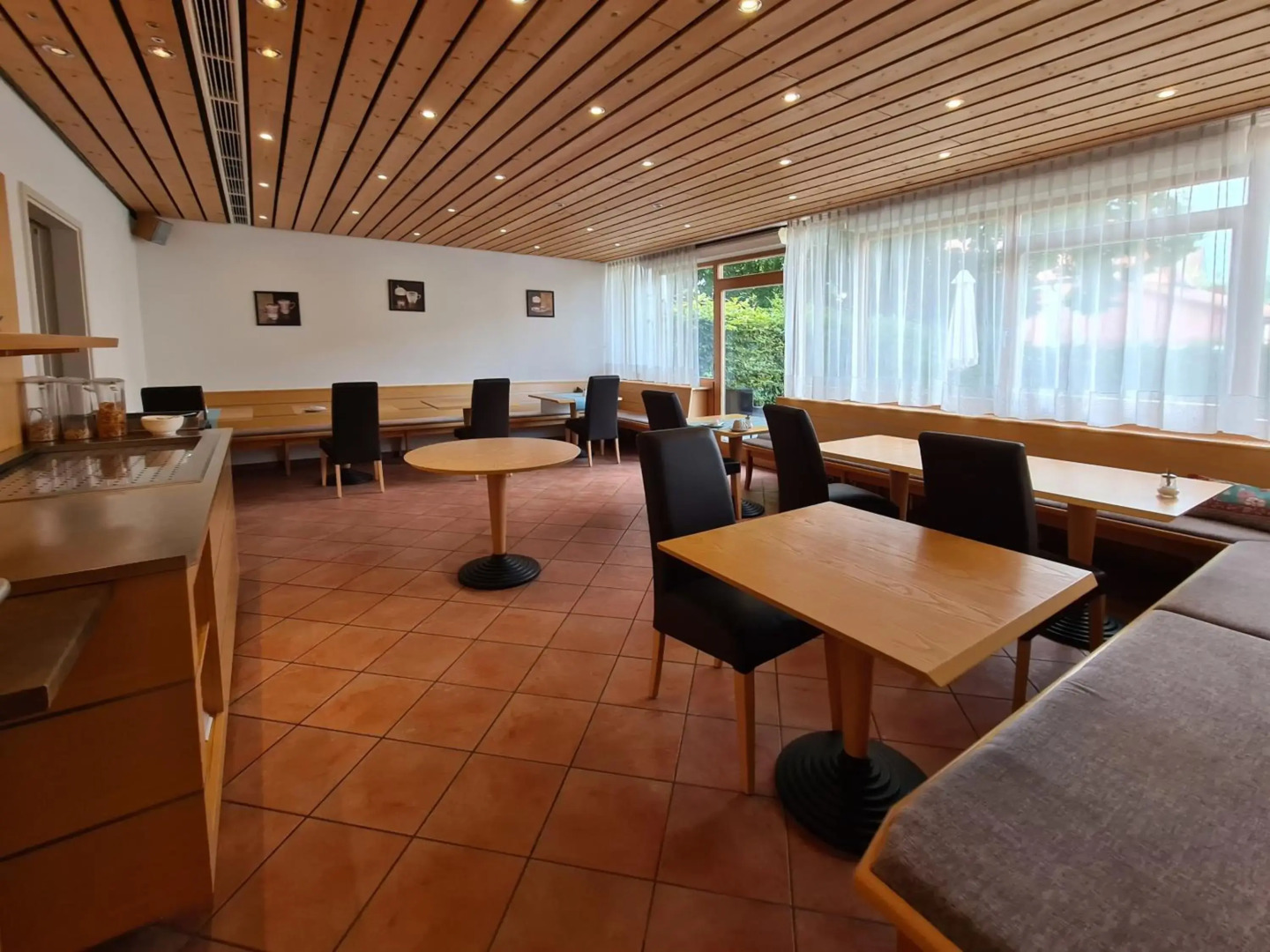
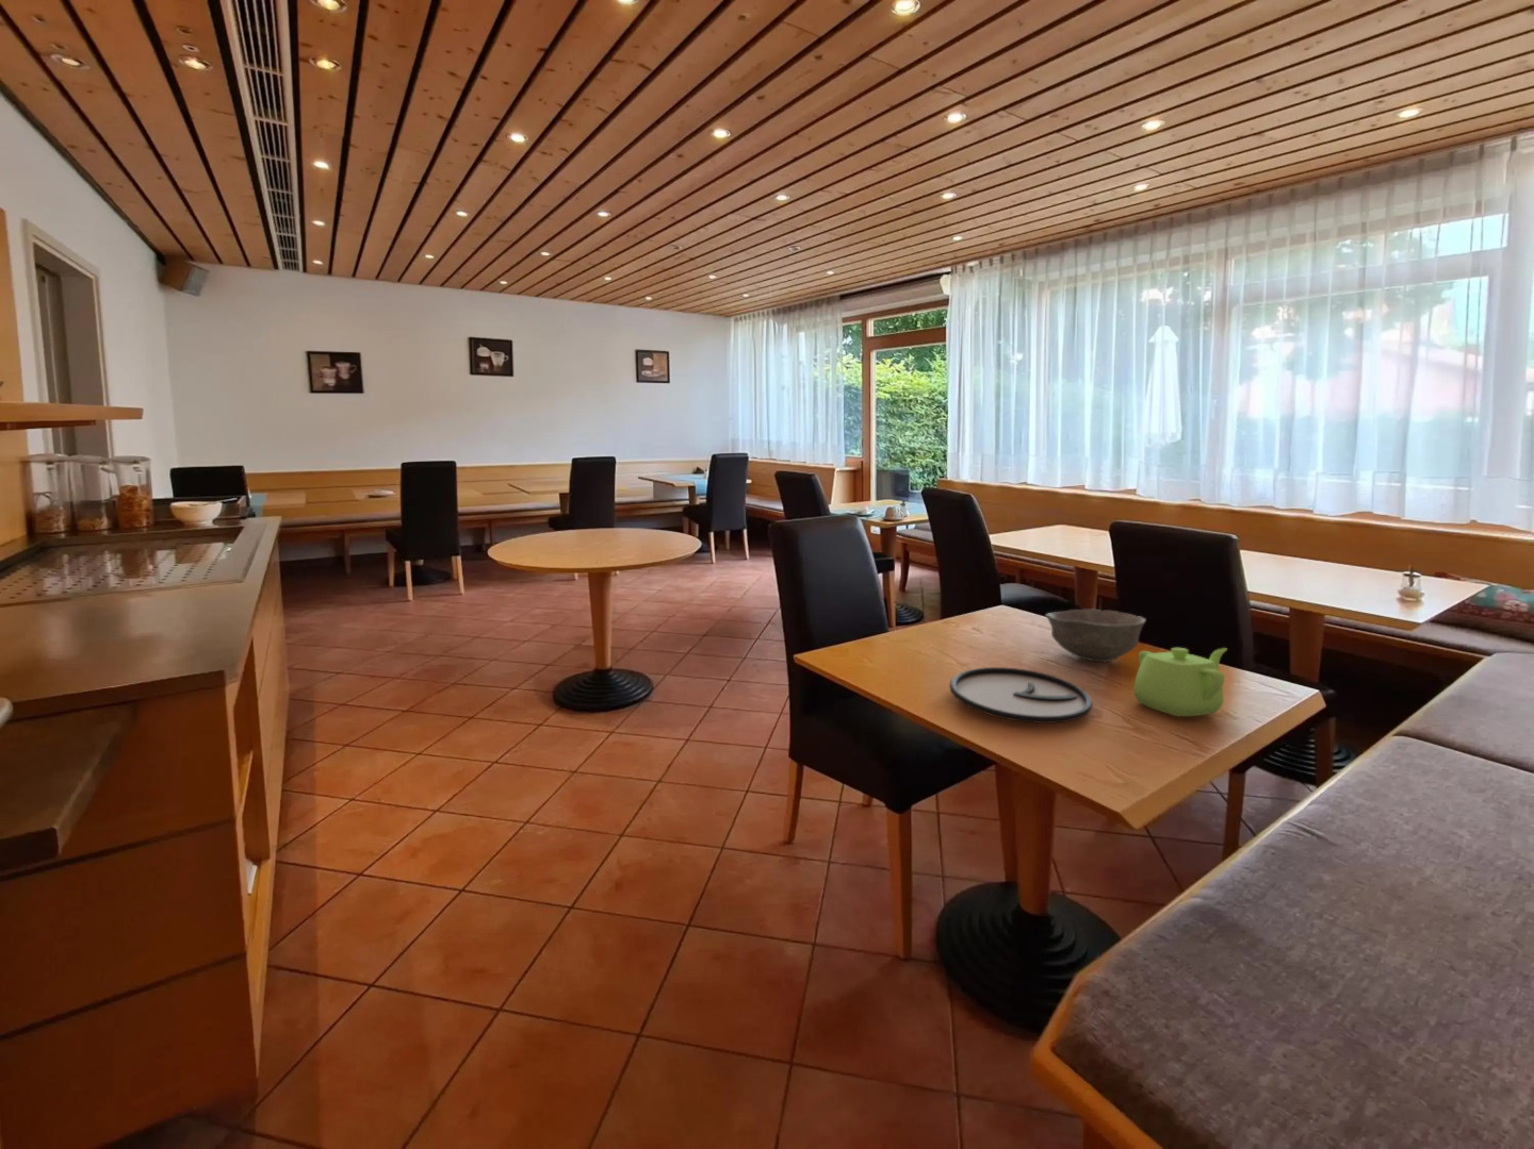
+ teapot (1187, 678)
+ bowl (1093, 636)
+ plate (1018, 693)
